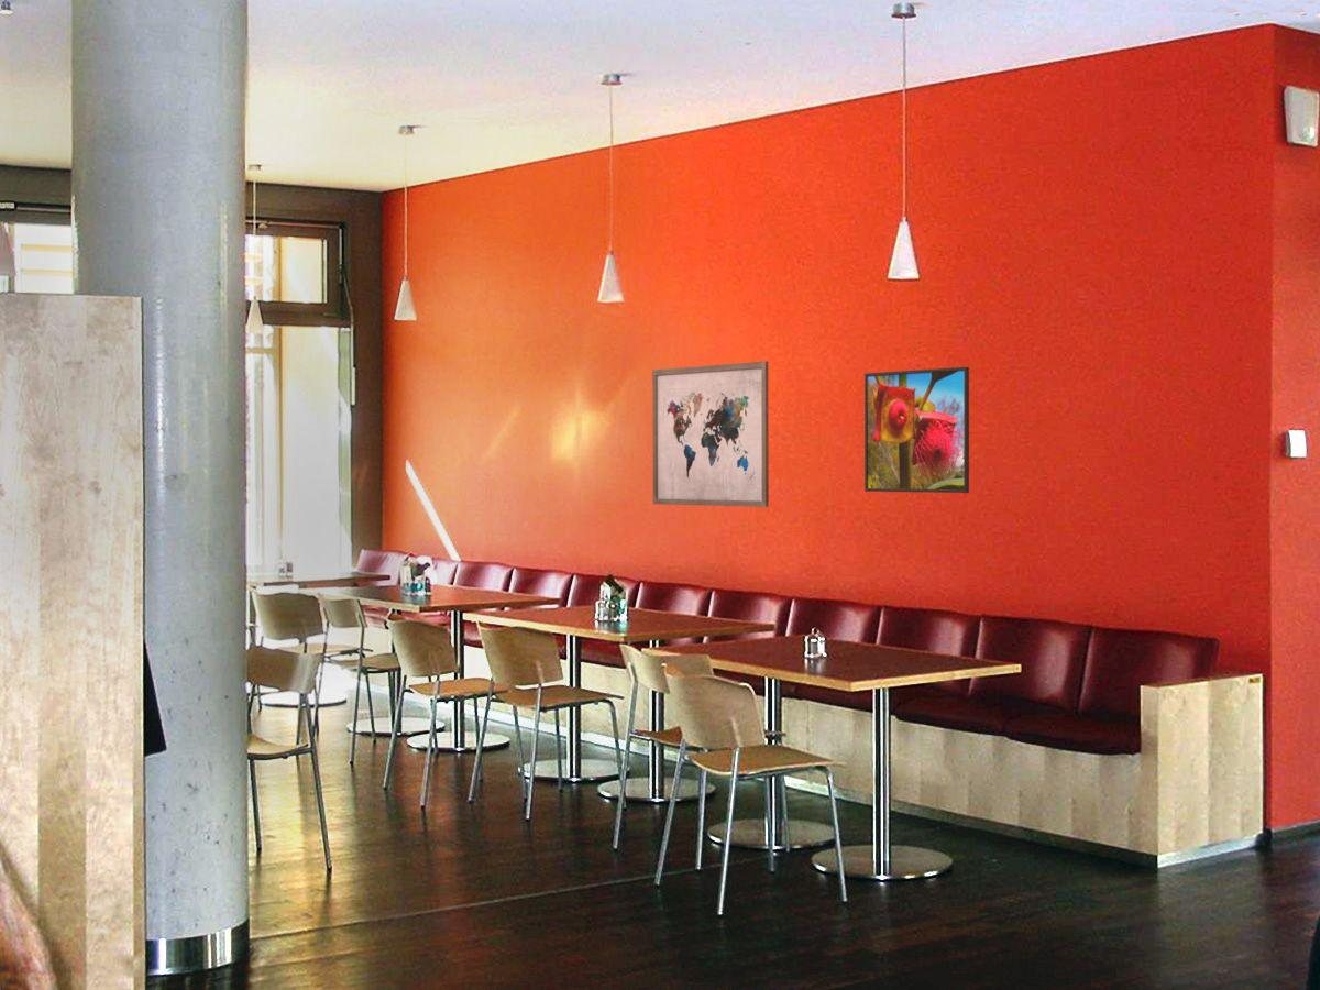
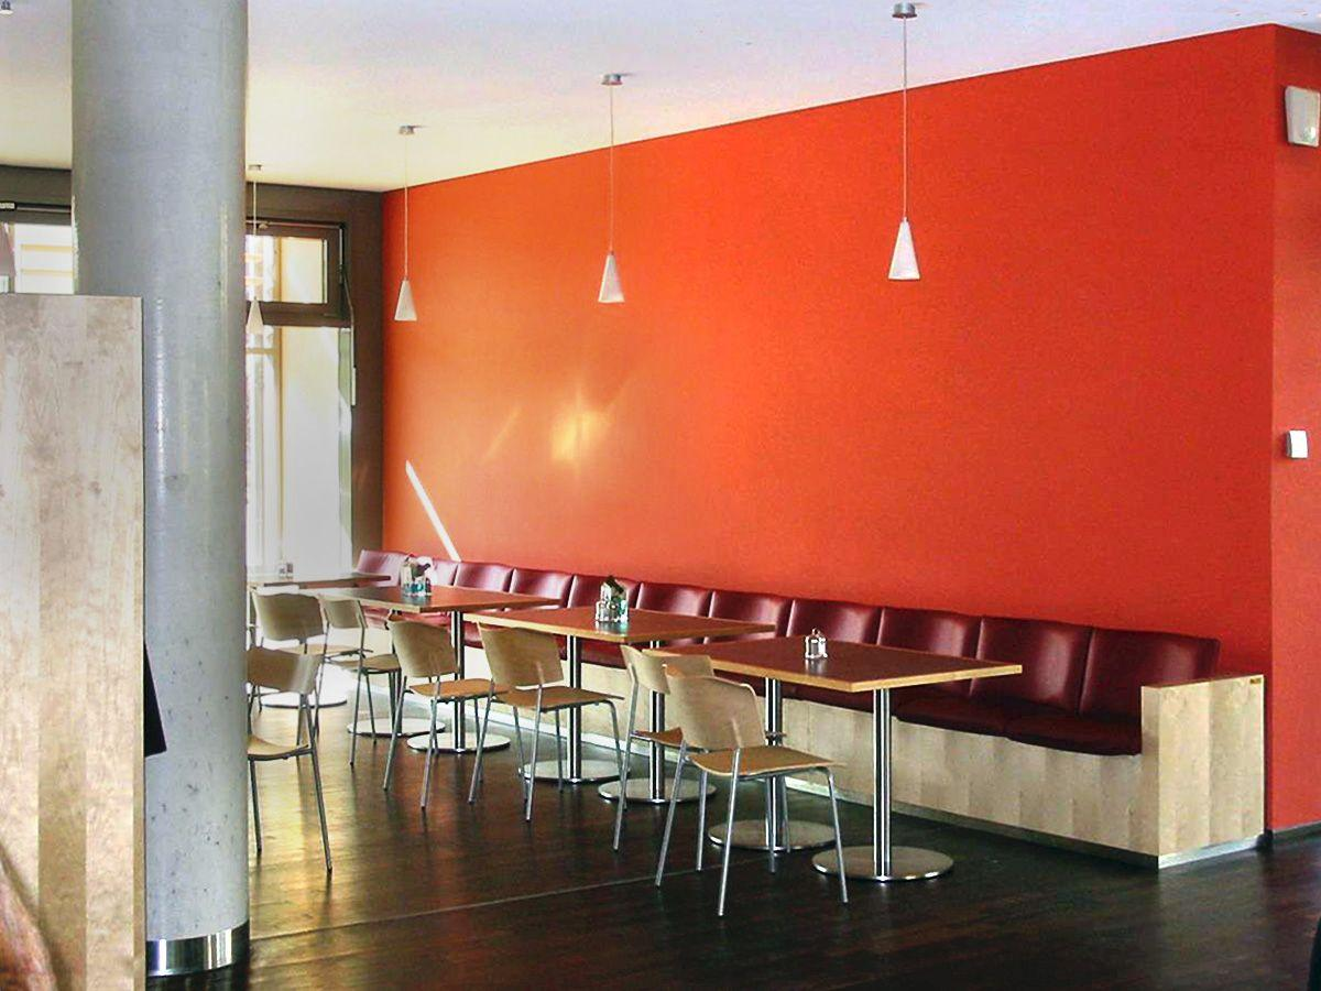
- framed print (915, 431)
- wall art (707, 436)
